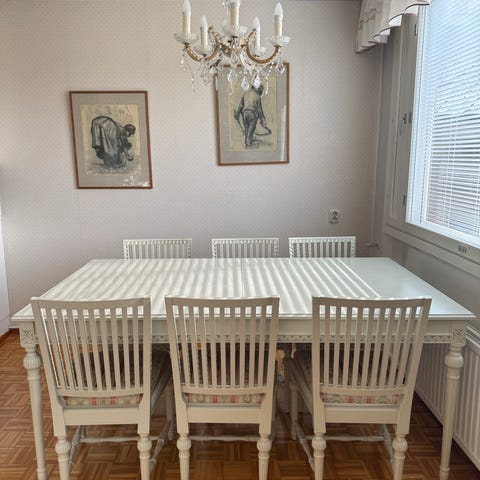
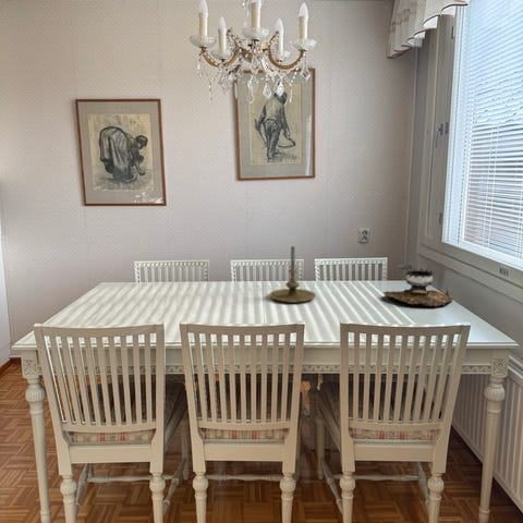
+ candle holder (292, 271)
+ brazier (418, 284)
